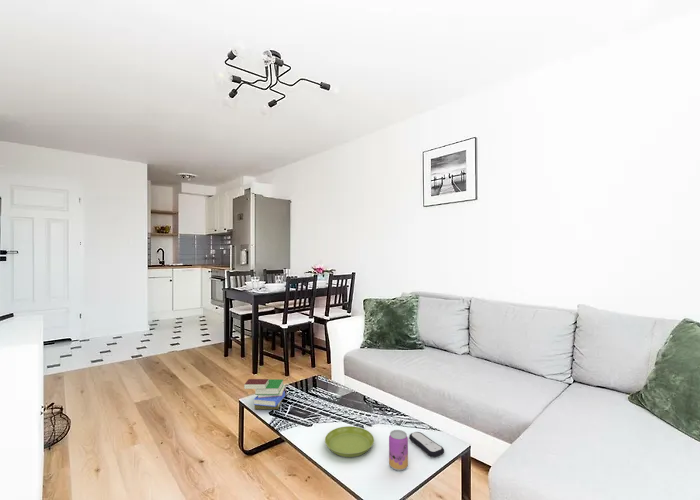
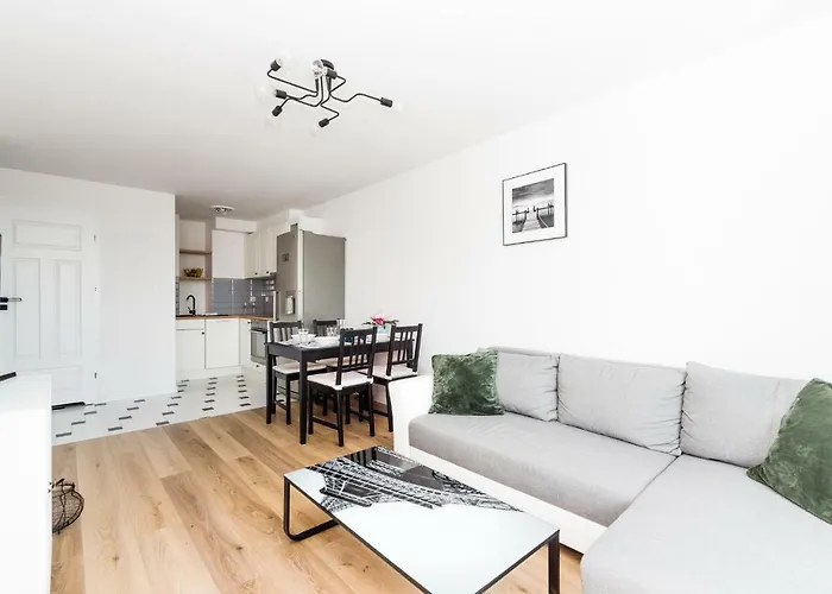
- saucer (349, 442)
- remote control (425, 443)
- beverage can (398, 449)
- book (267, 389)
